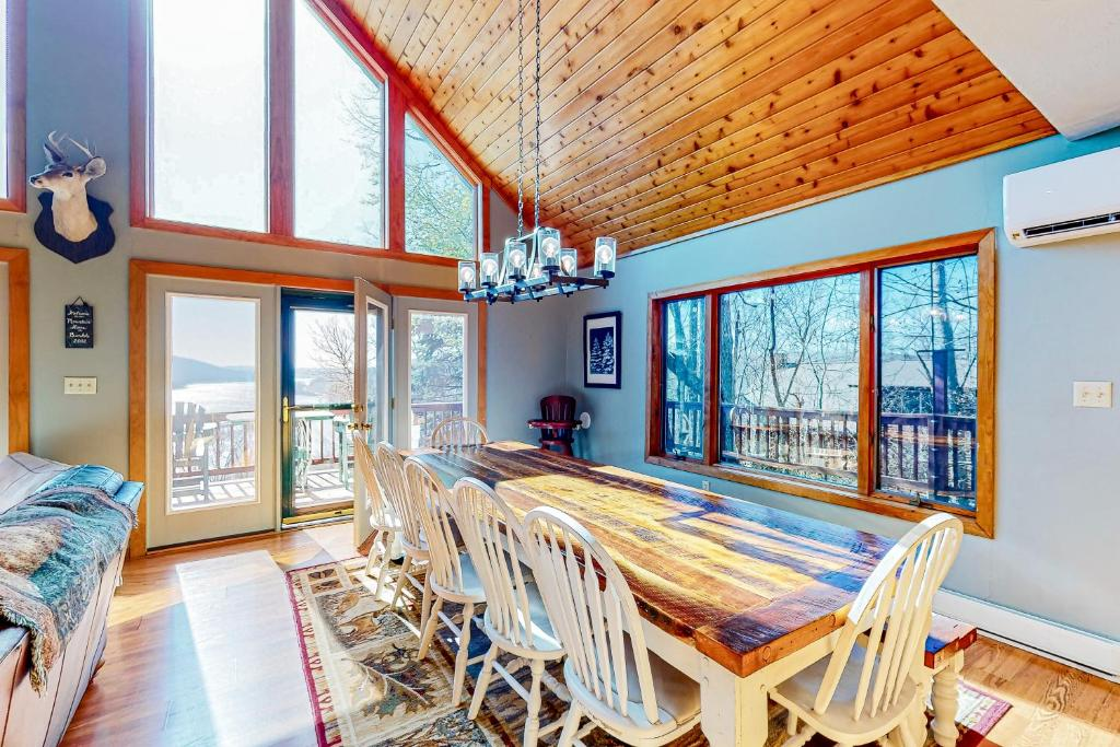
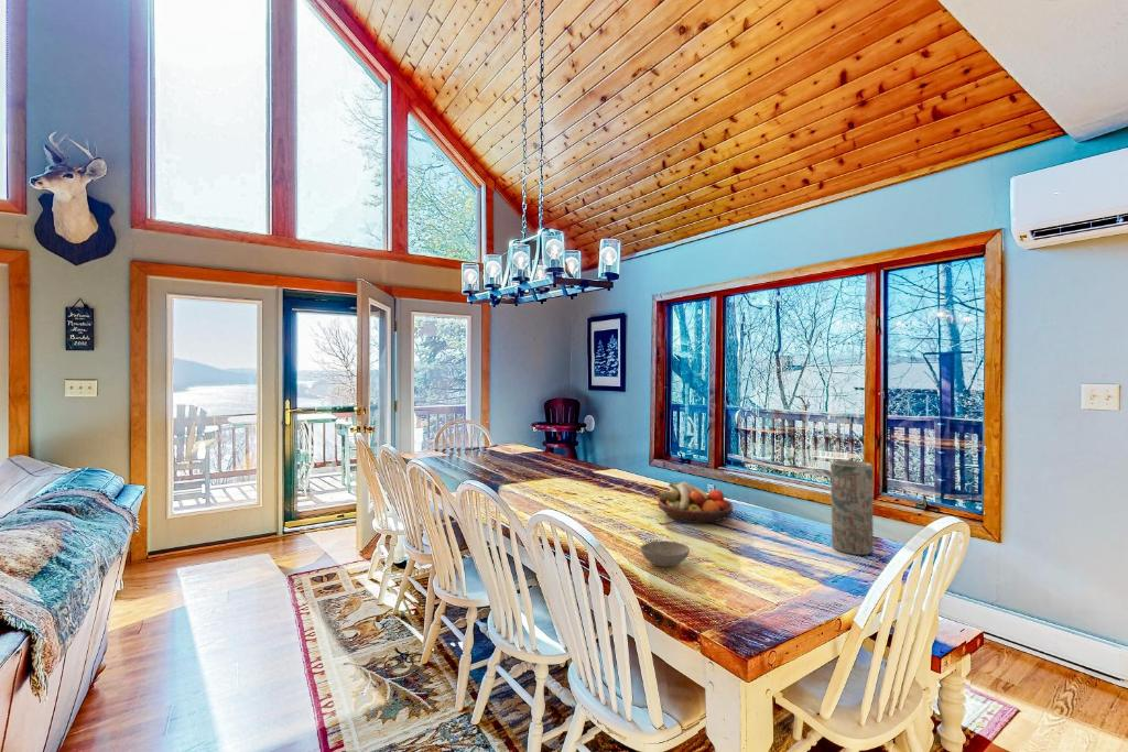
+ fruit bowl (694, 499)
+ vase (852, 505)
+ bowl (664, 555)
